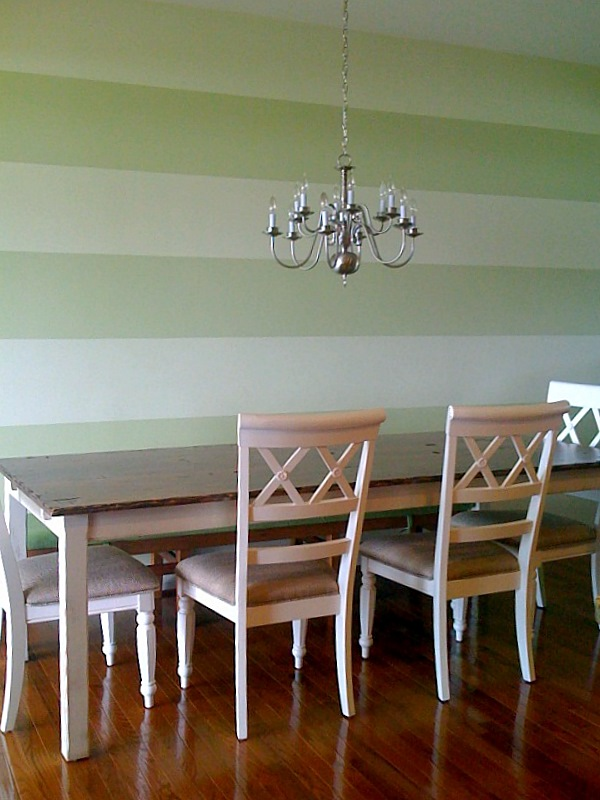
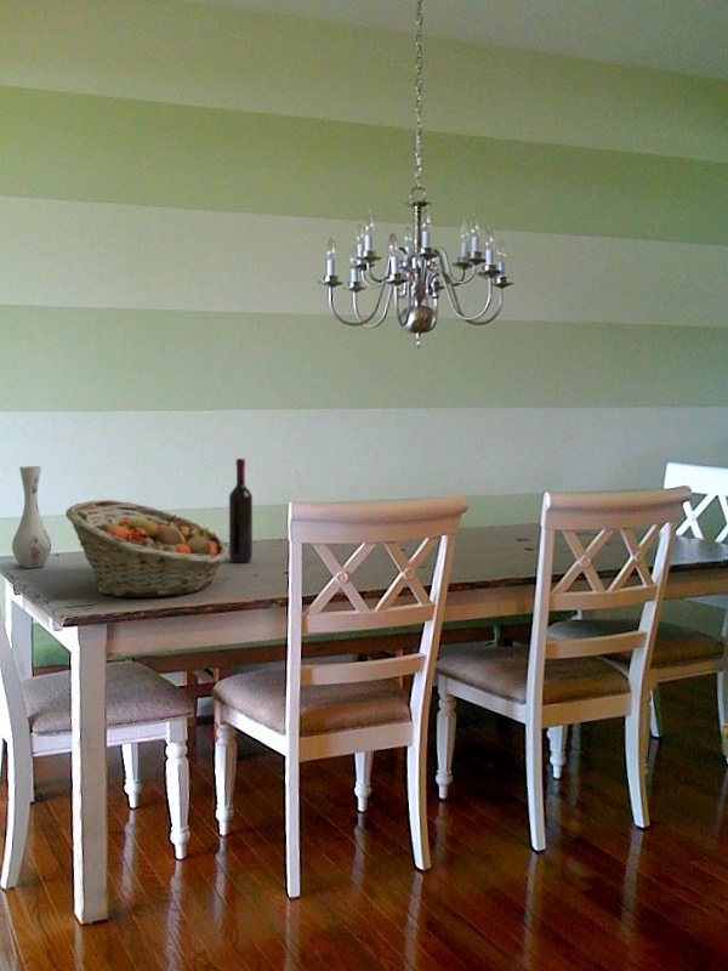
+ fruit basket (149, 544)
+ wine bottle (240, 510)
+ vase (30, 516)
